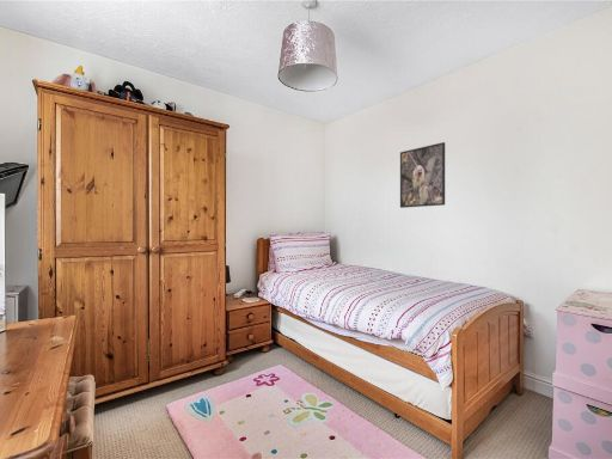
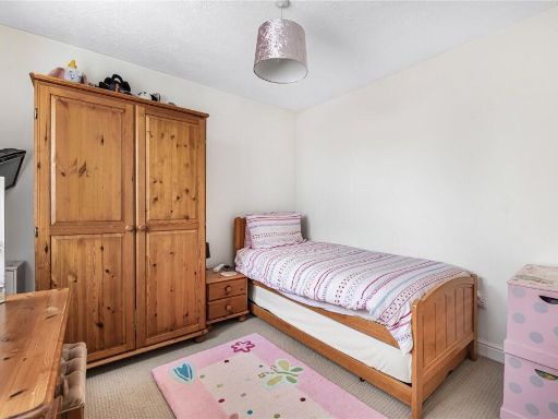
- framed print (421, 177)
